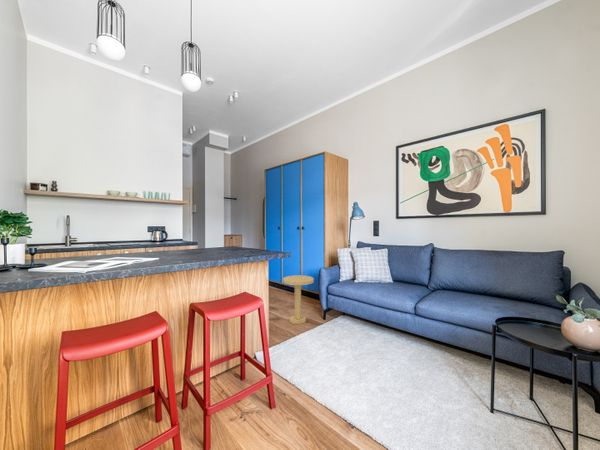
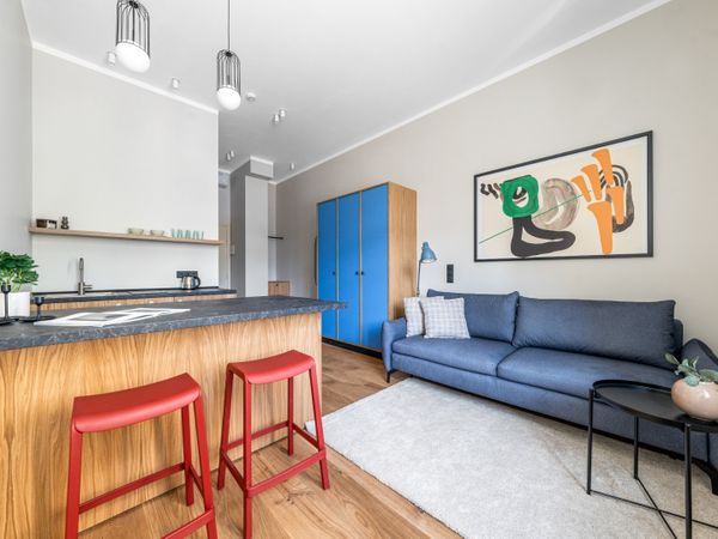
- side table (298, 299)
